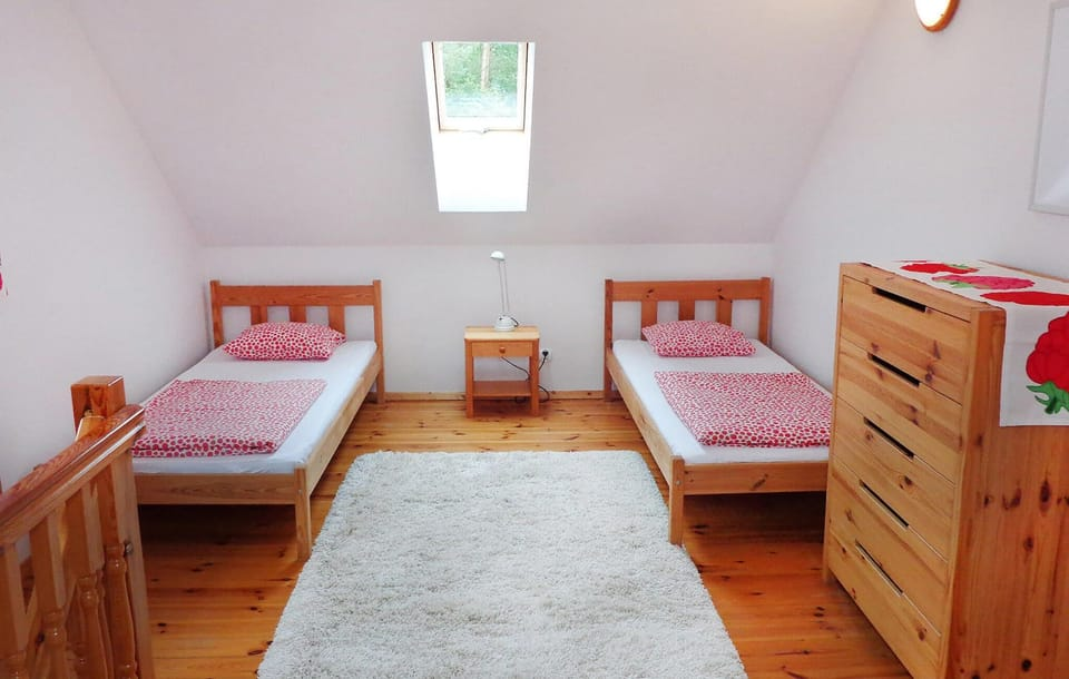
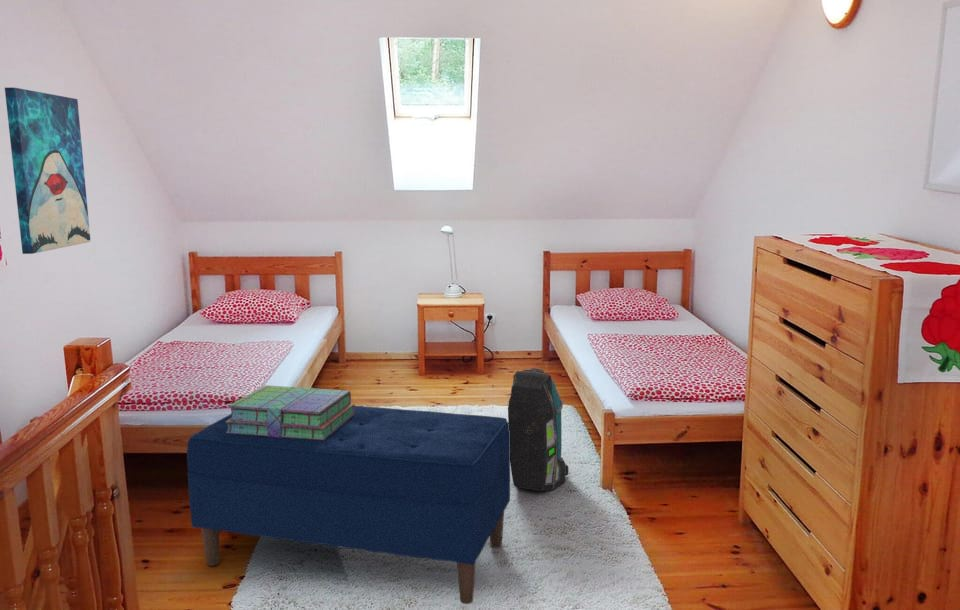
+ stack of books (292, 409)
+ bench (355, 491)
+ backpack (536, 426)
+ wall art (51, 171)
